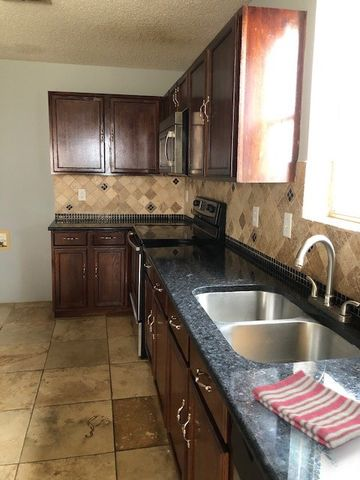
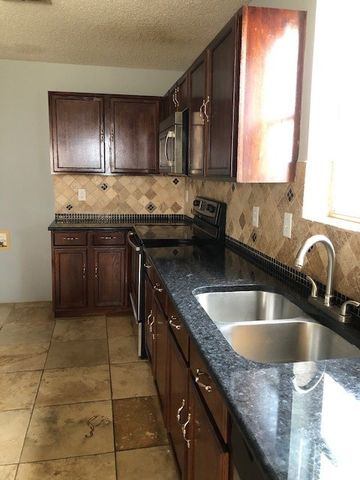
- dish towel (314, 404)
